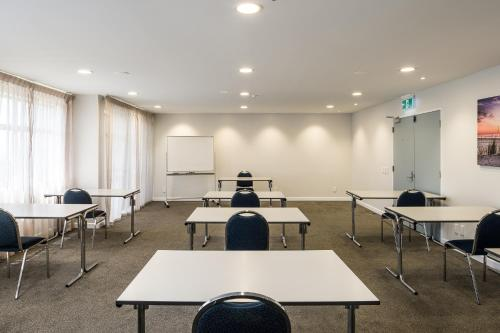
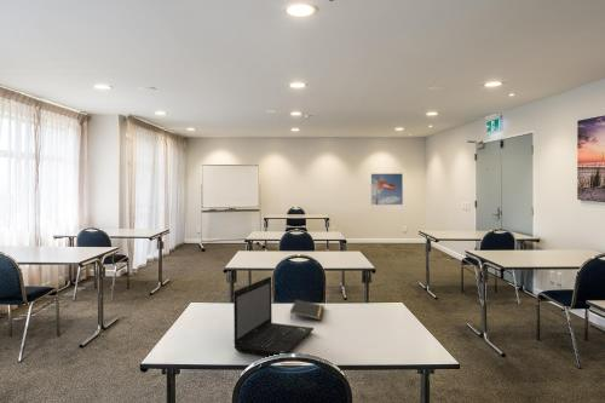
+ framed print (386, 189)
+ laptop (271, 315)
+ notepad (307, 309)
